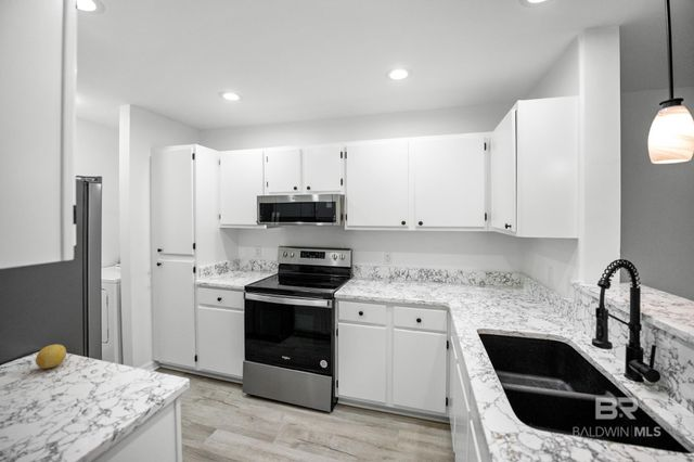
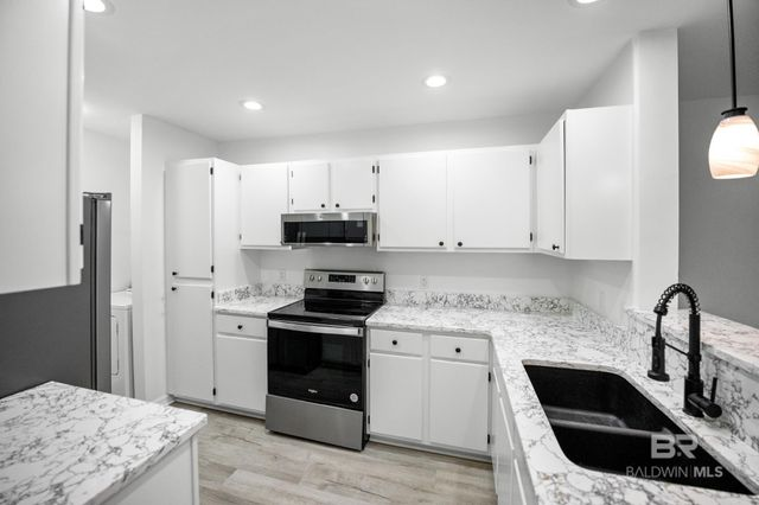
- fruit (51, 356)
